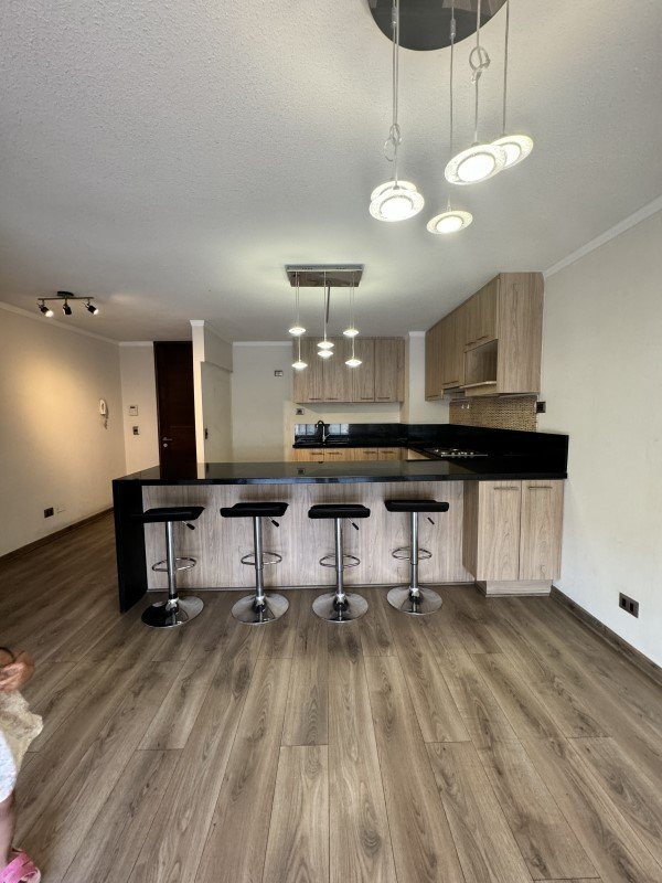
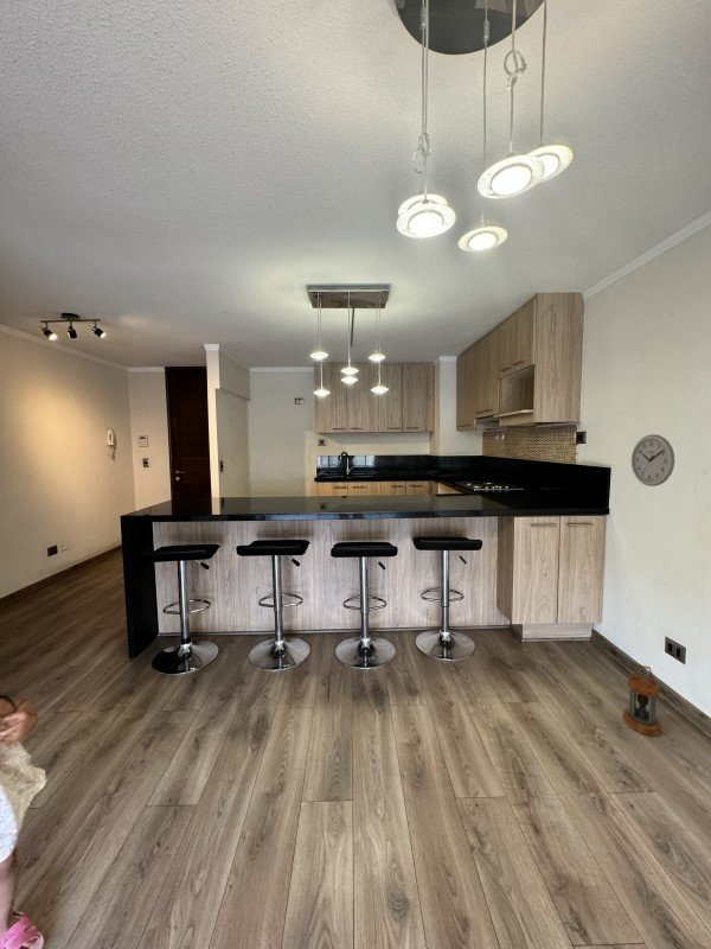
+ lantern (642, 695)
+ wall clock (649, 460)
